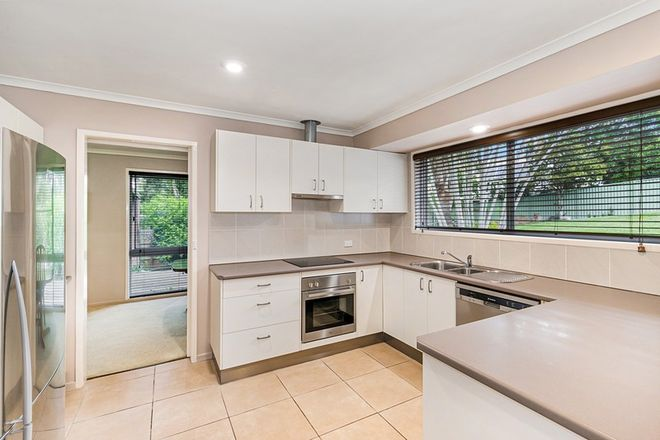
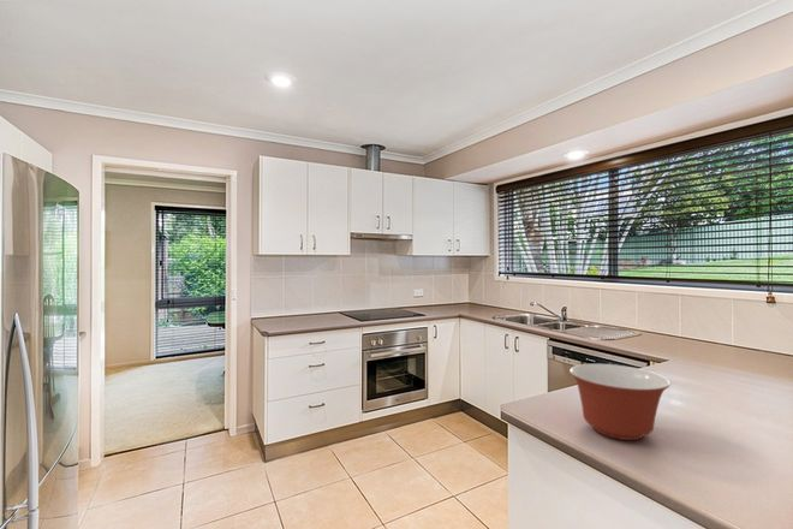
+ mixing bowl (616, 402)
